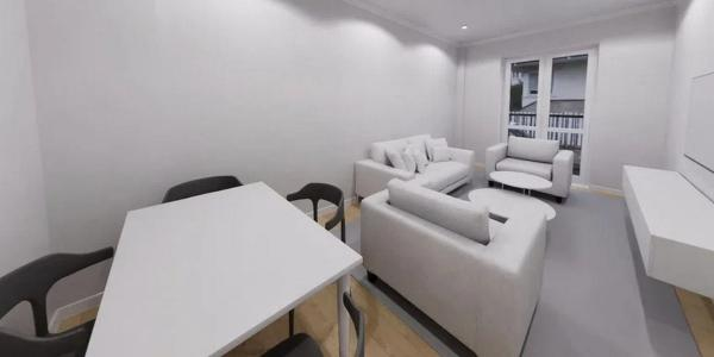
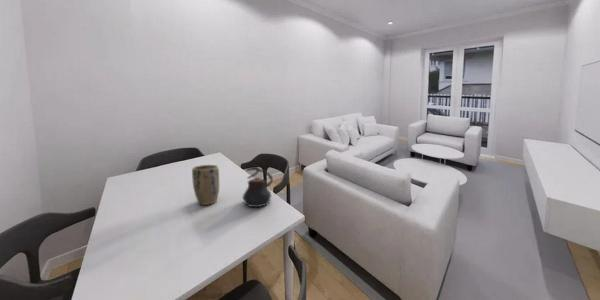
+ plant pot (206, 184)
+ teapot (257, 184)
